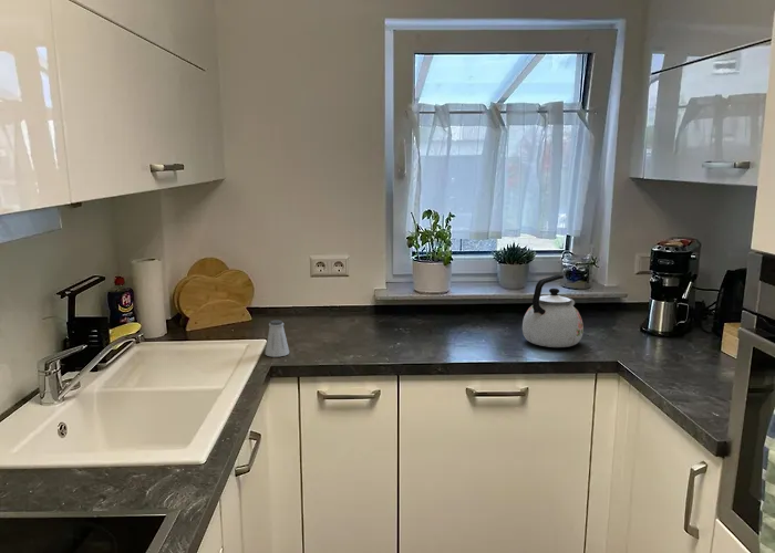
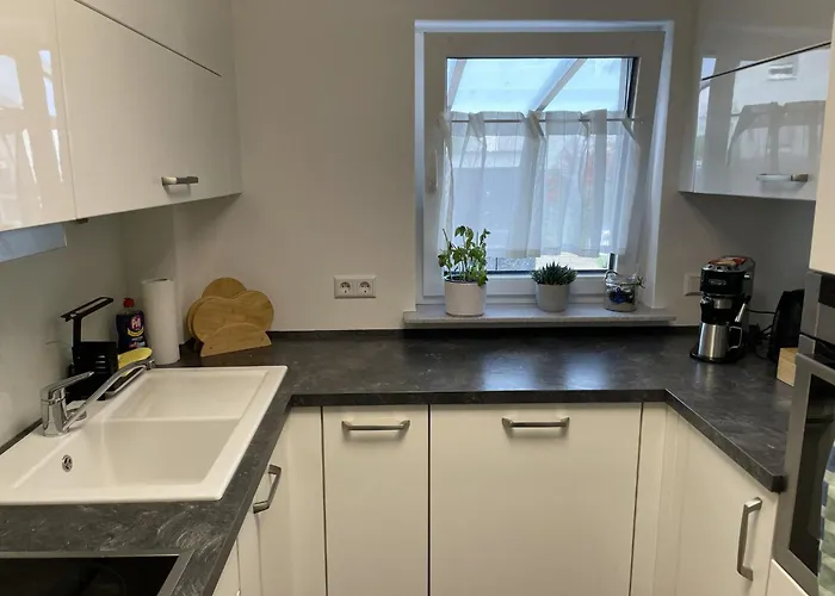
- kettle (554, 309)
- saltshaker (277, 337)
